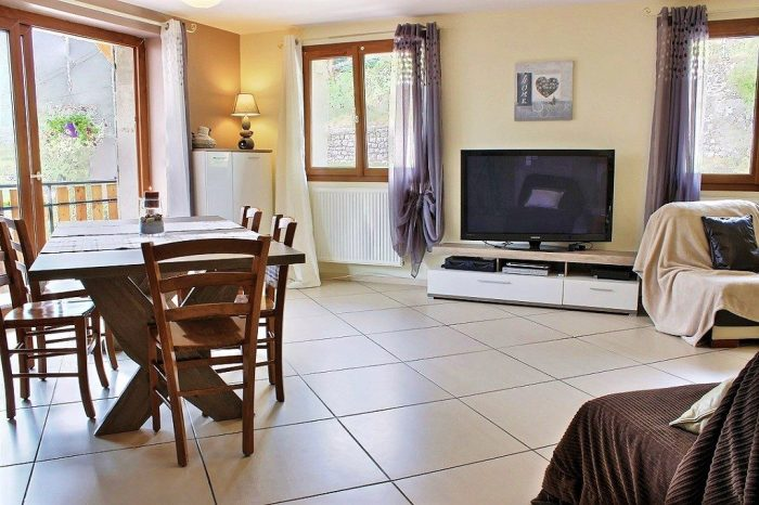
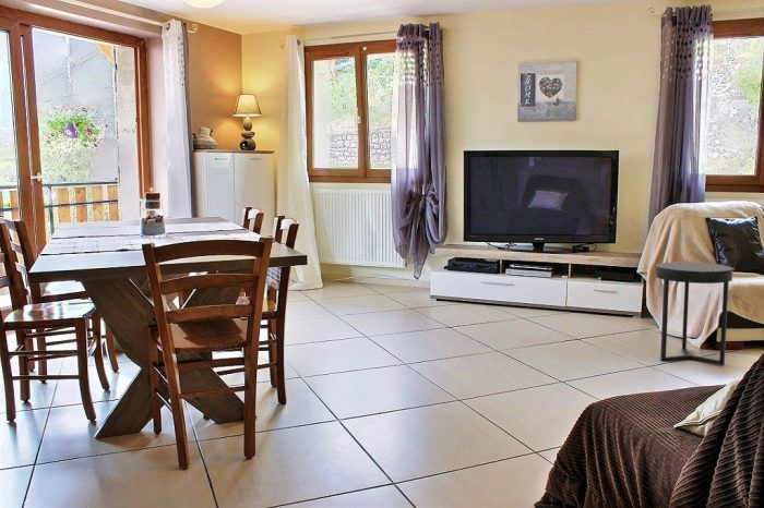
+ side table (687, 313)
